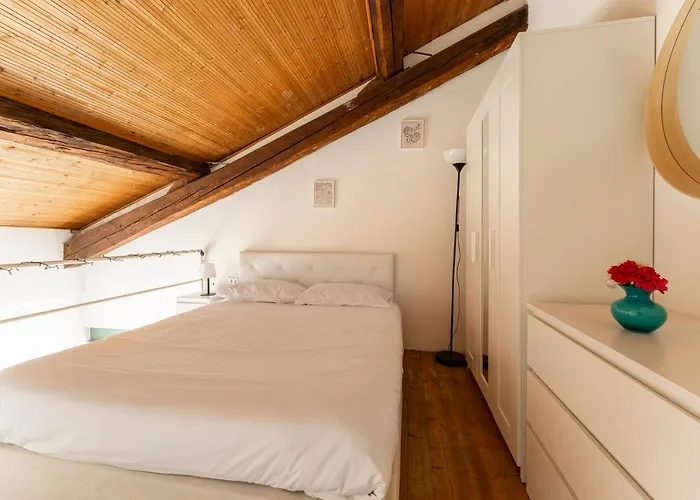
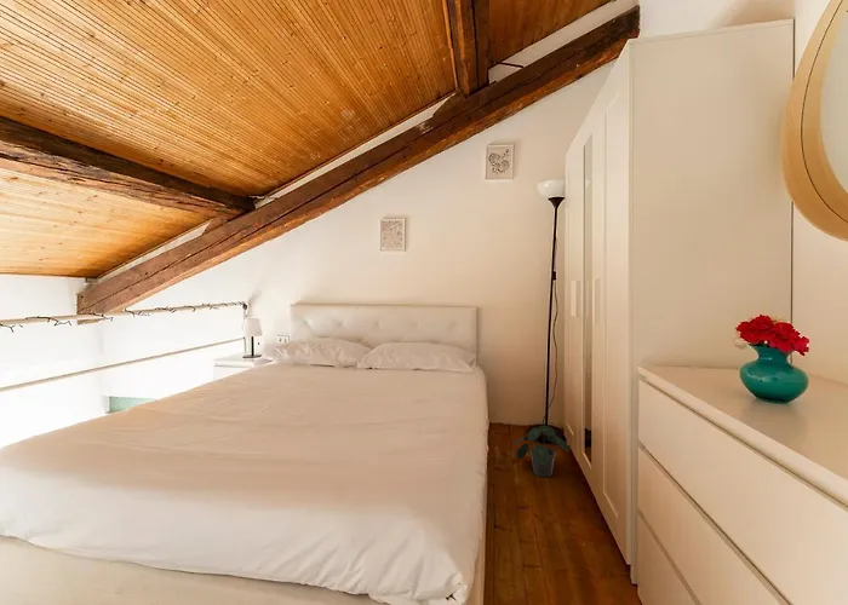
+ potted plant (542, 449)
